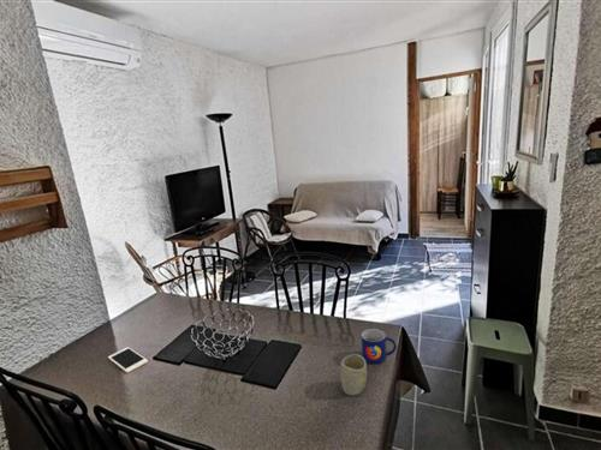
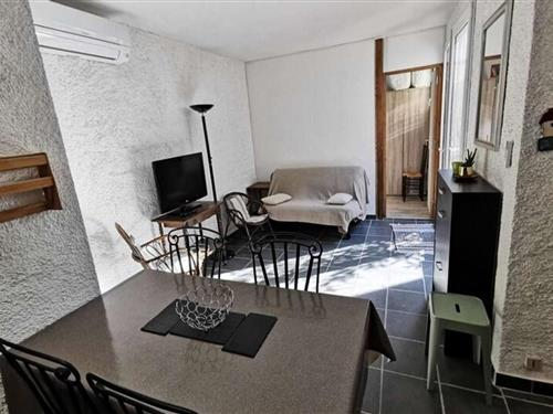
- cell phone (127, 359)
- cup (353, 374)
- mug (379, 346)
